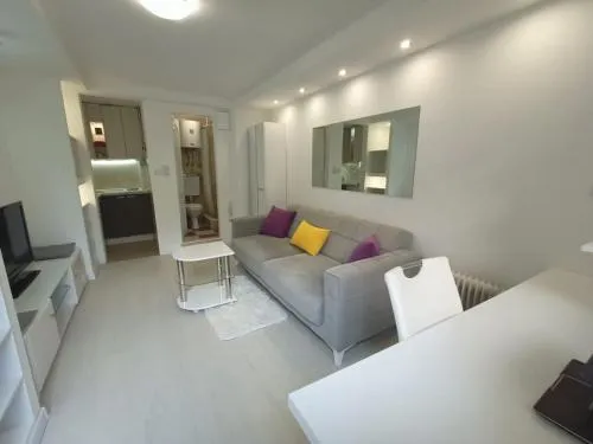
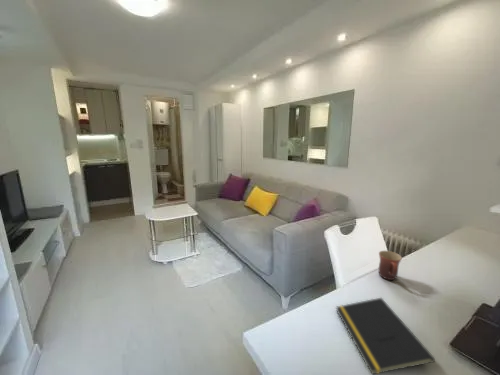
+ mug (390, 267)
+ notepad (377, 330)
